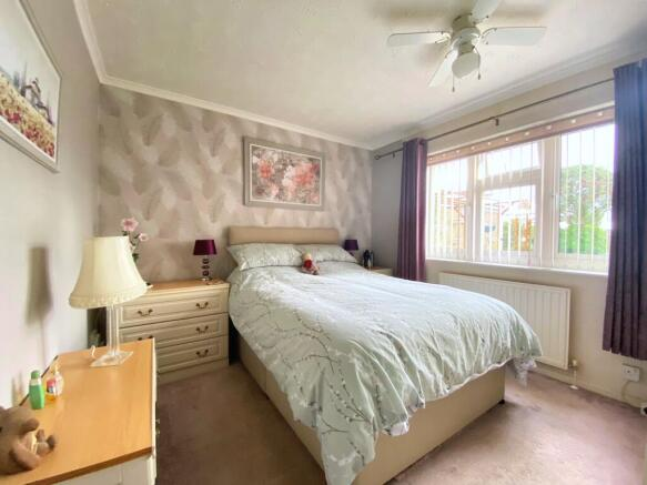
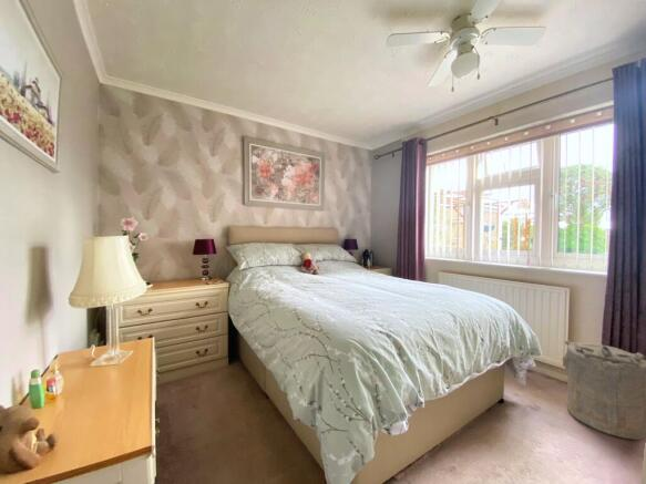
+ laundry hamper (601, 381)
